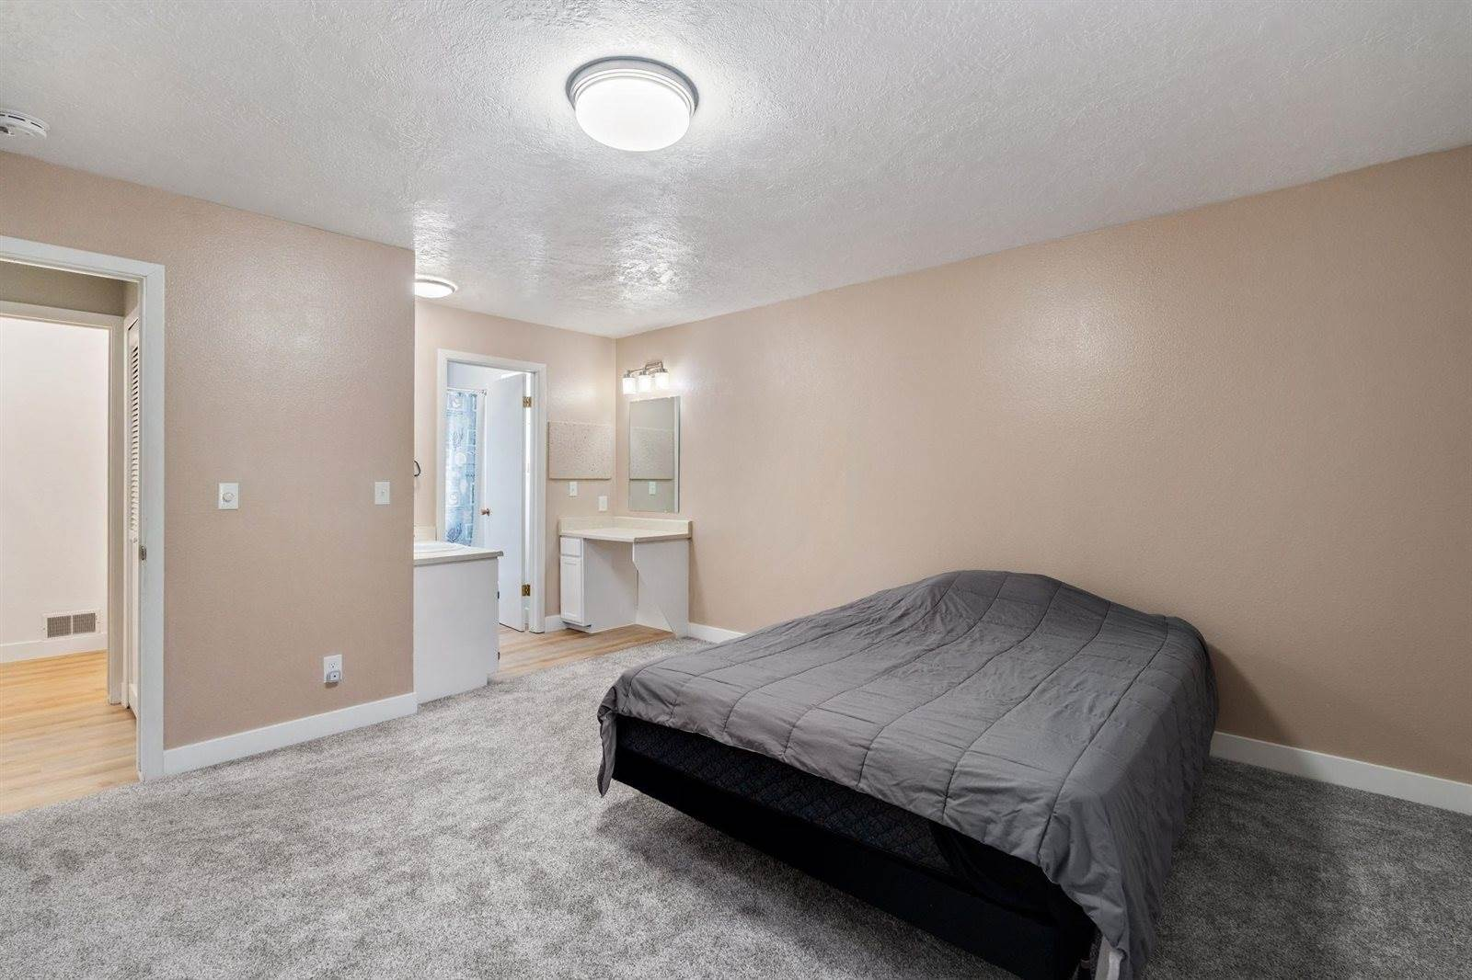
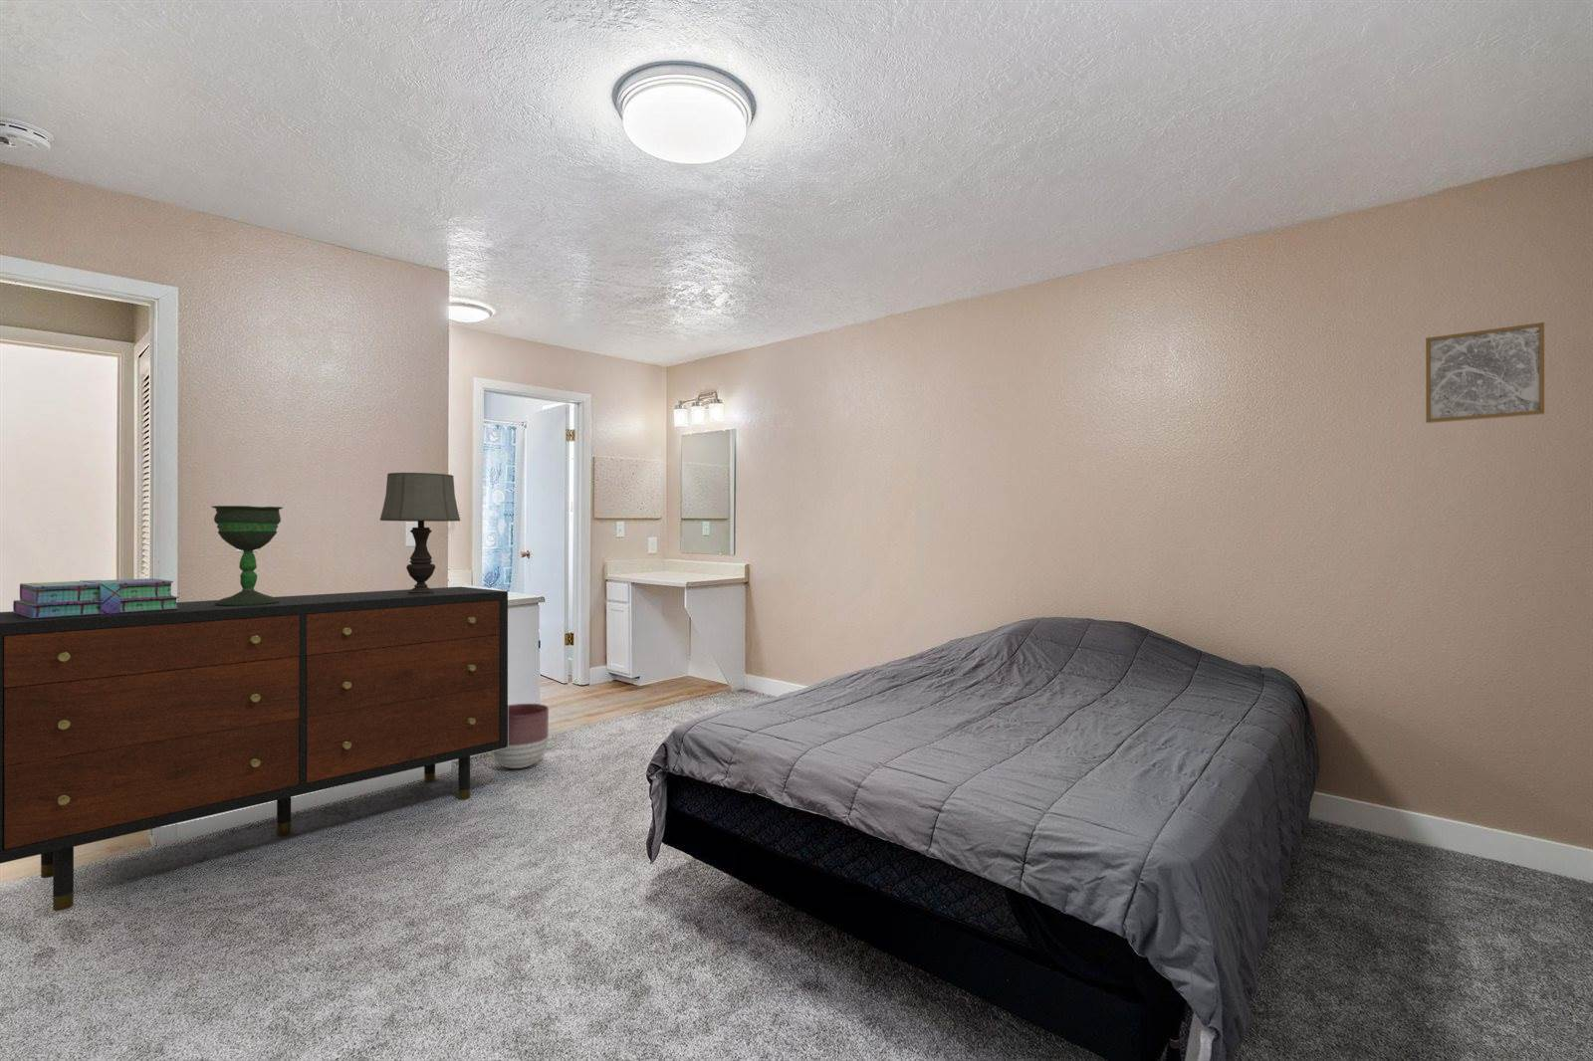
+ table lamp (420, 534)
+ stack of books (97, 596)
+ chalice (248, 554)
+ dresser (284, 716)
+ planter (519, 738)
+ wall art (1483, 374)
